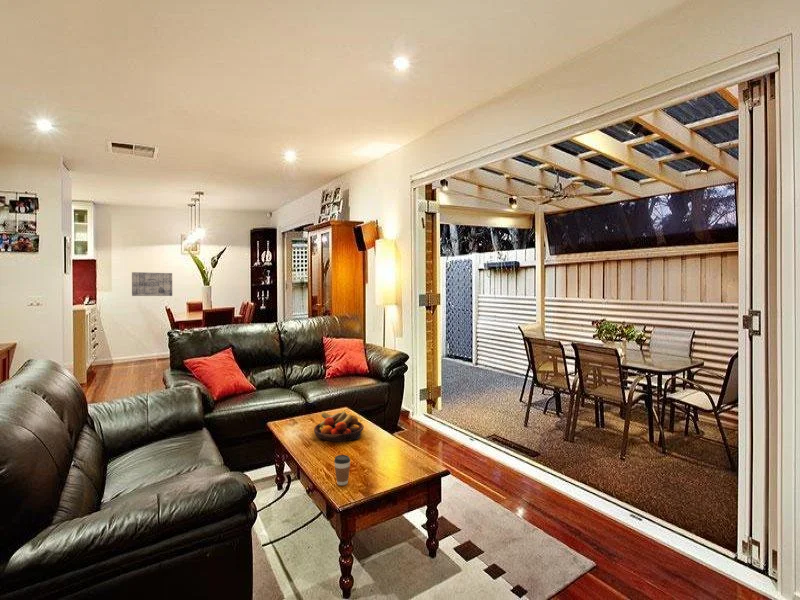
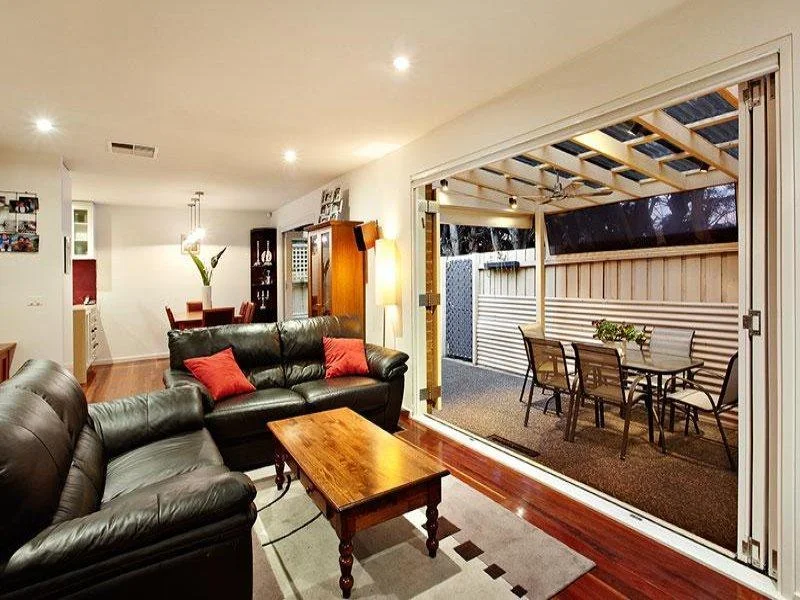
- coffee cup (342, 470)
- wall art (152, 284)
- fruit bowl (338, 424)
